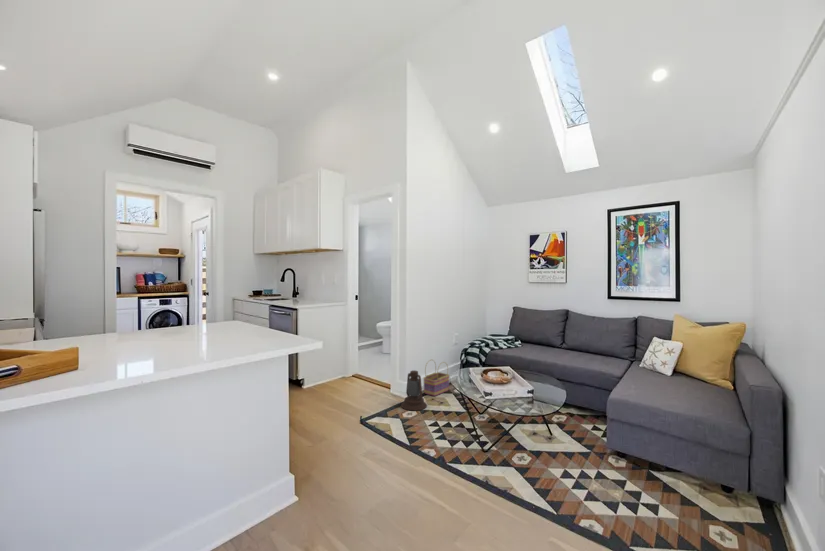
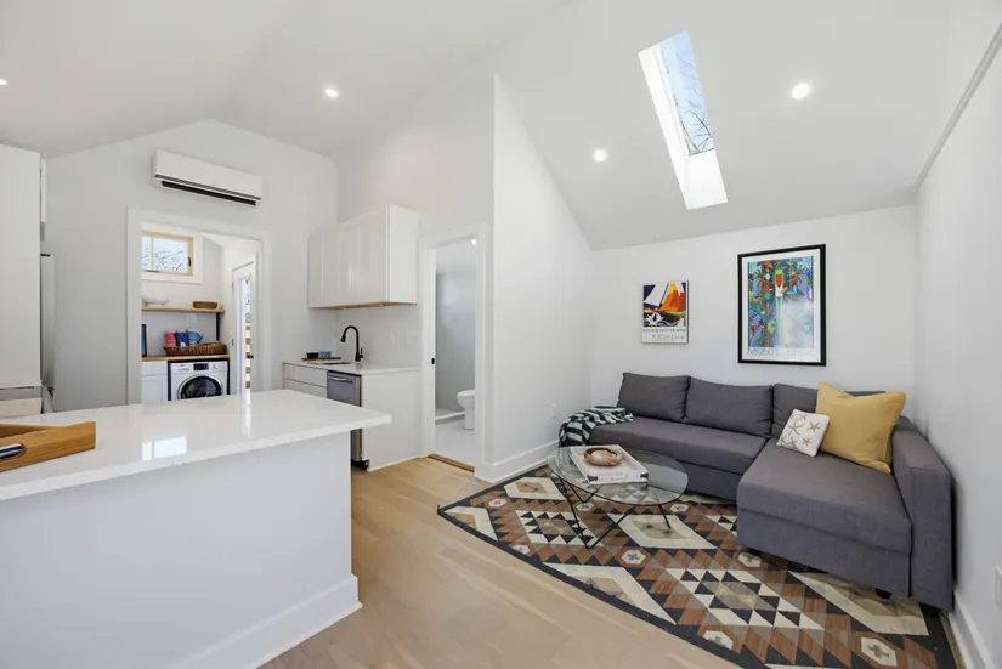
- basket (436, 376)
- lantern (414, 388)
